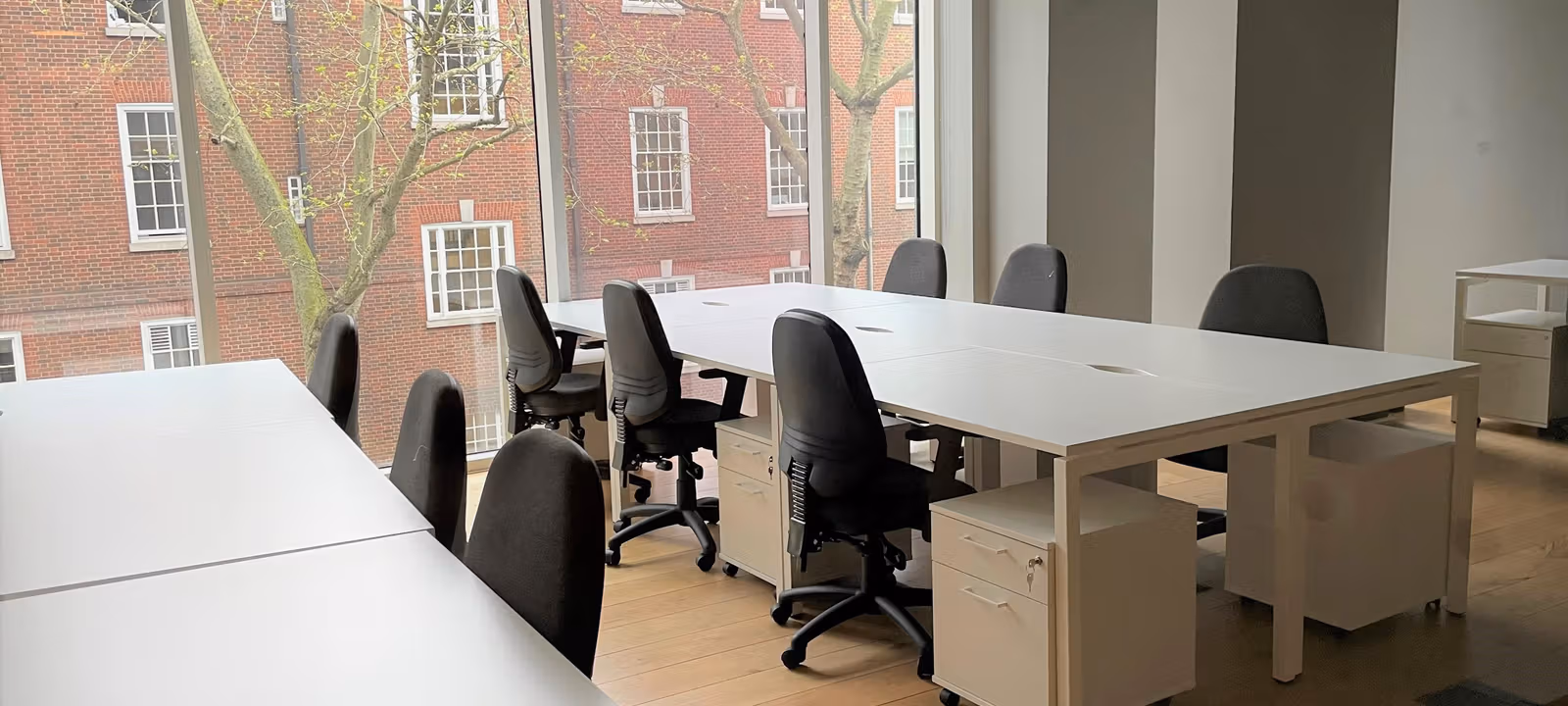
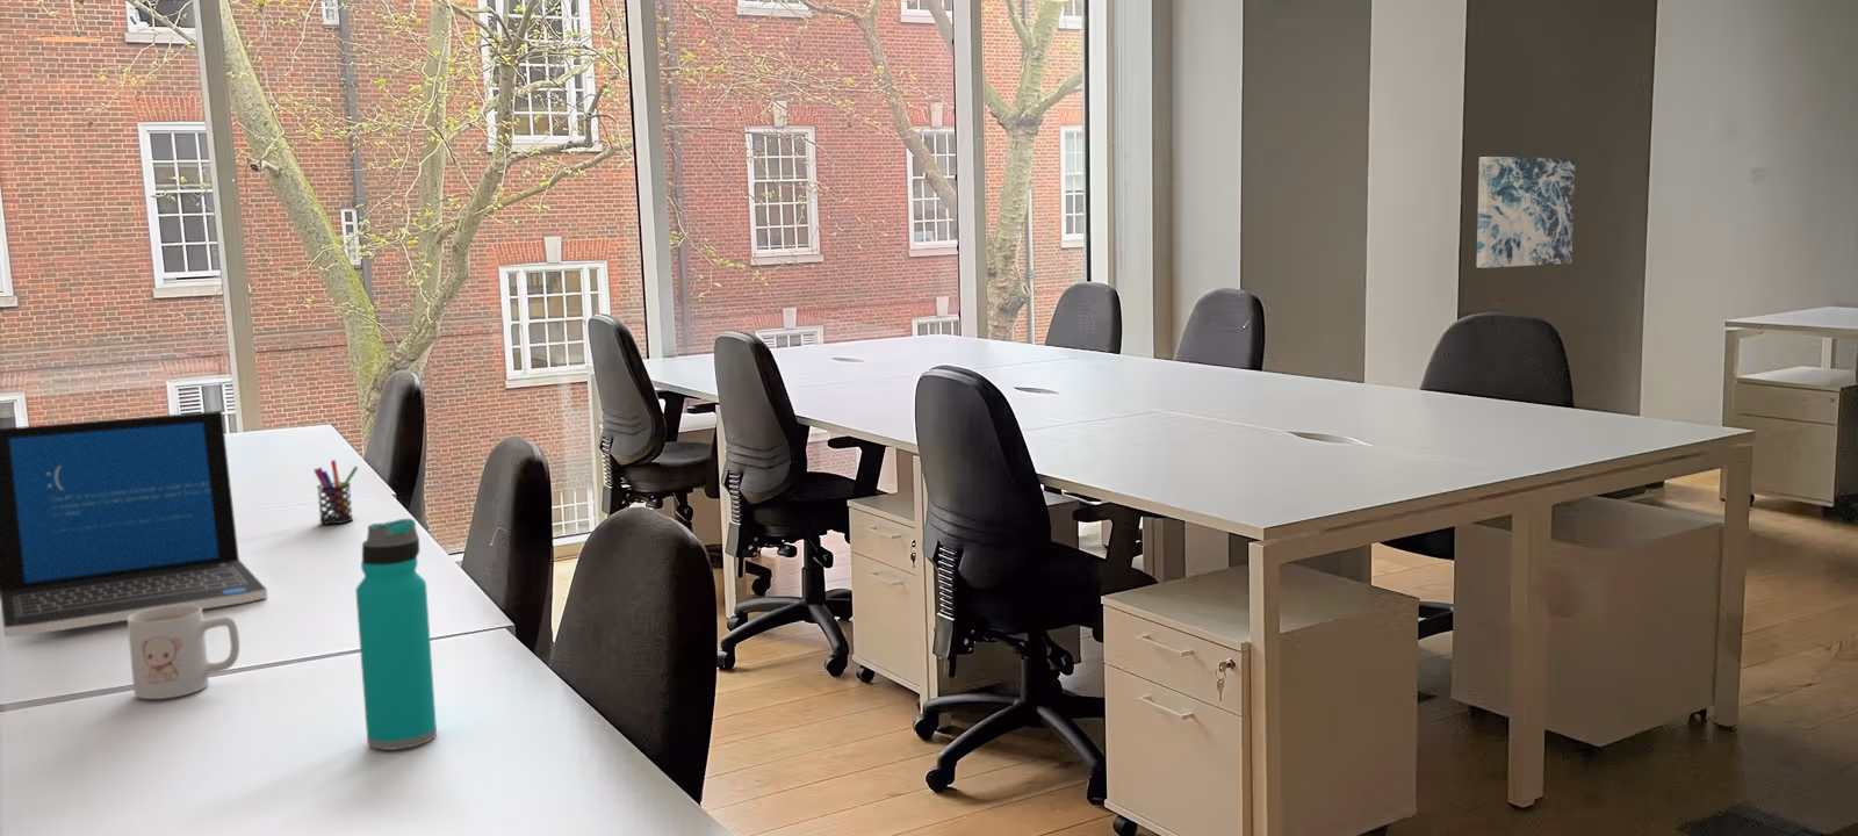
+ water bottle (393, 631)
+ laptop (123, 514)
+ pen holder (338, 489)
+ wall art (1526, 211)
+ mug (186, 649)
